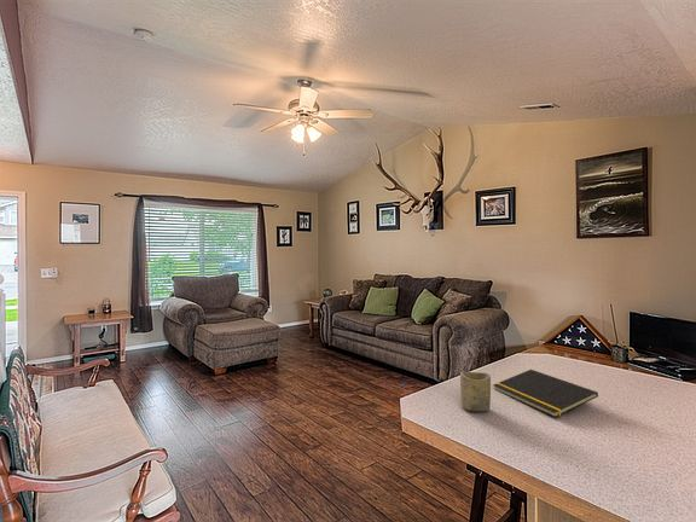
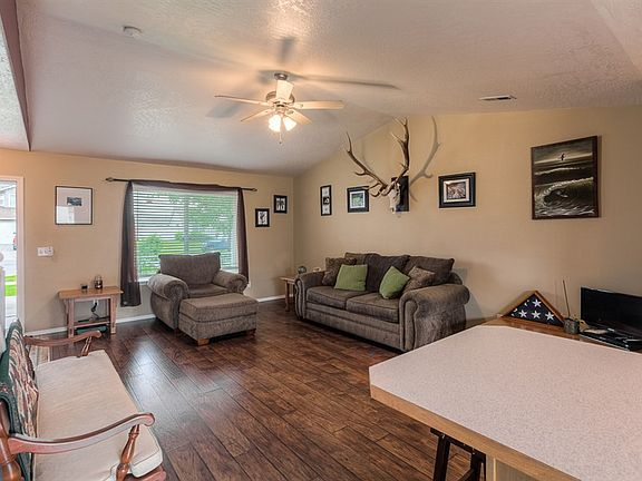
- cup (475, 390)
- notepad (541, 390)
